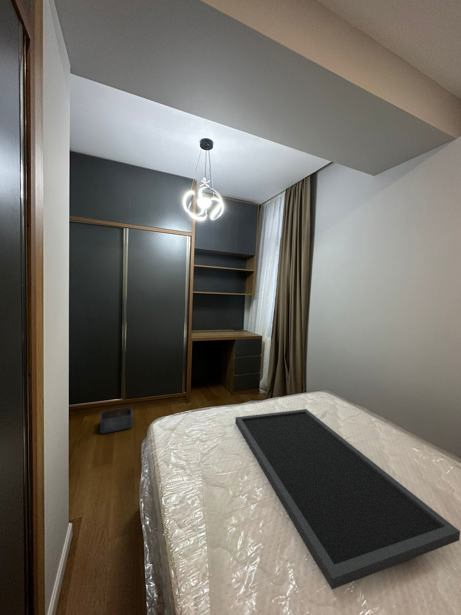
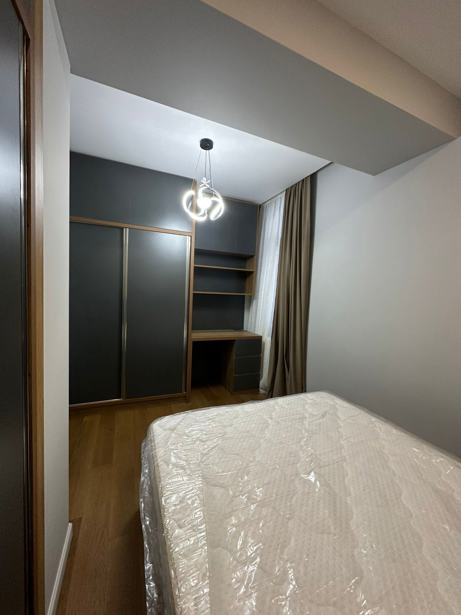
- storage bin (116, 419)
- tray (313, 460)
